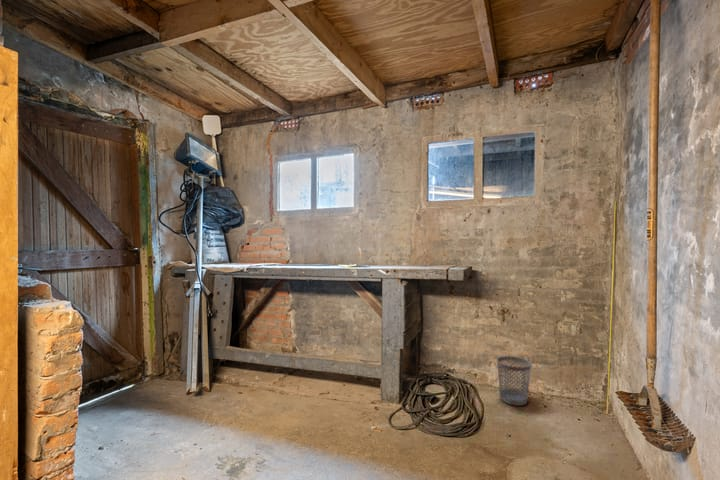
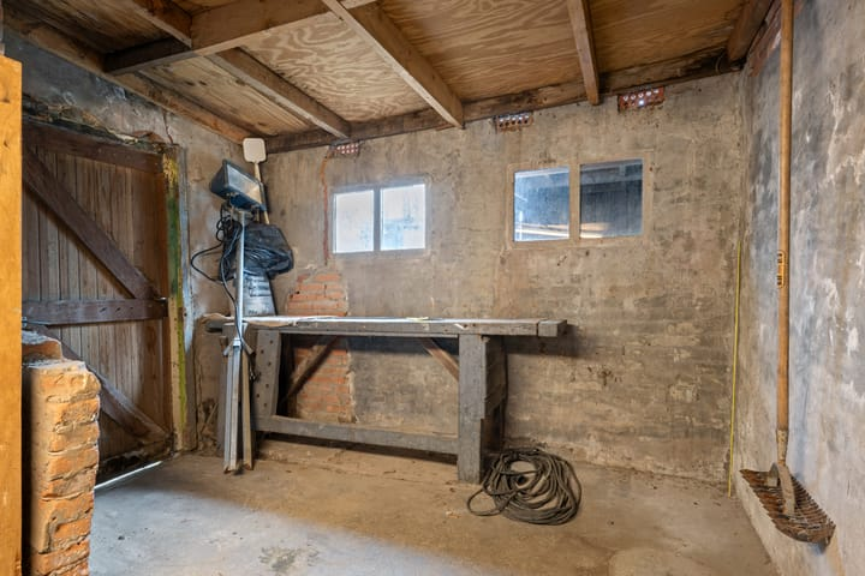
- wastebasket (513, 381)
